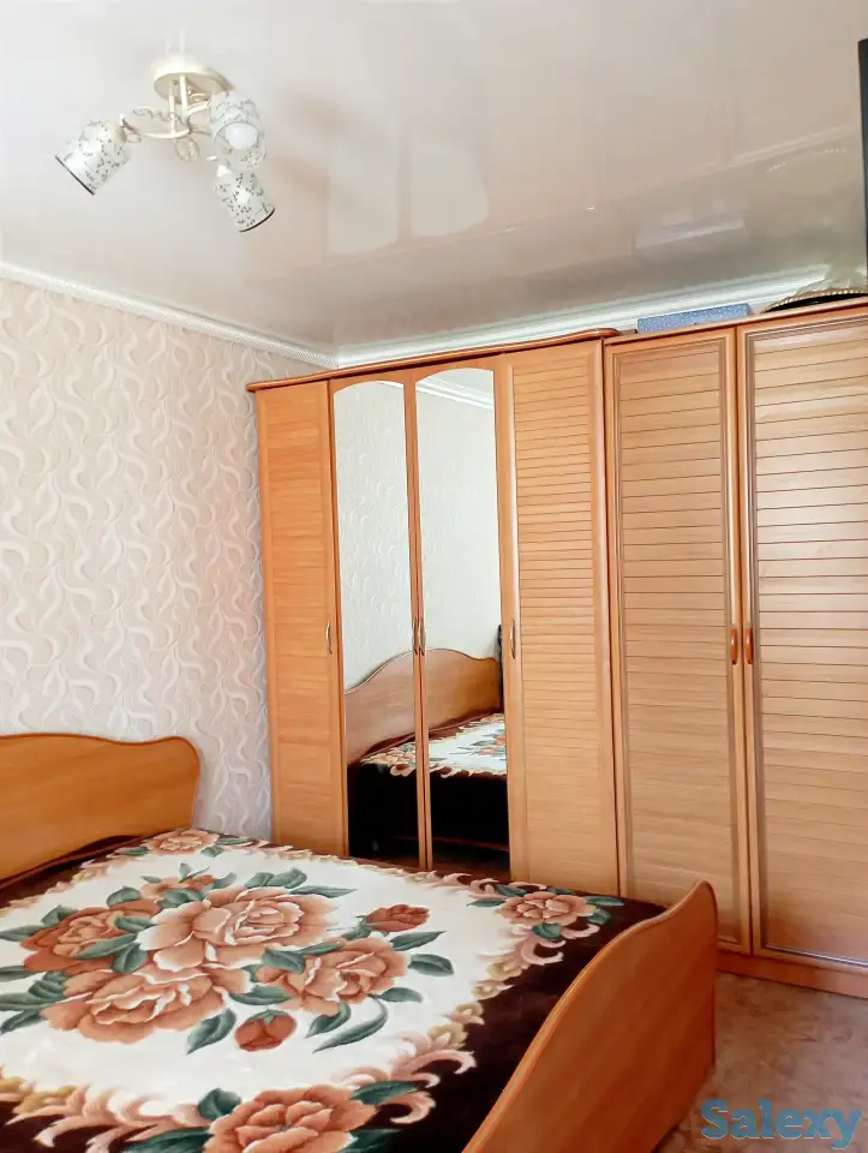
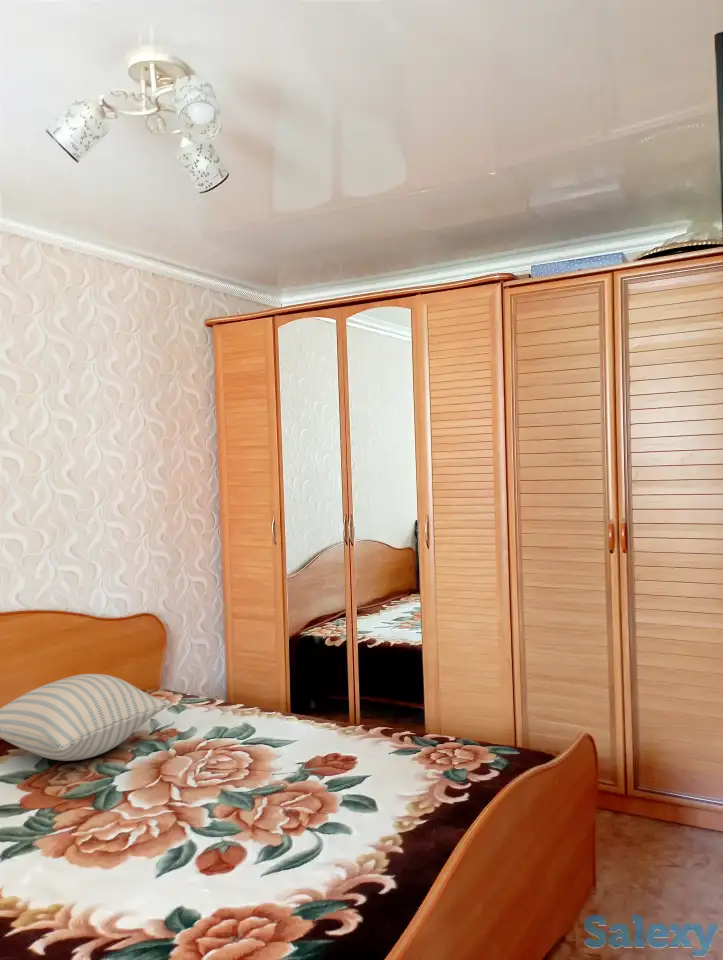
+ pillow (76, 715)
